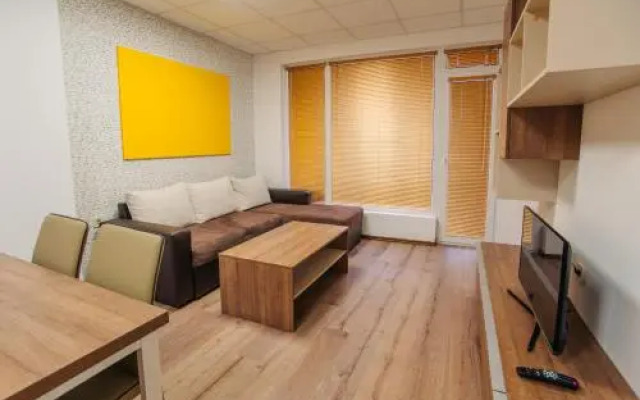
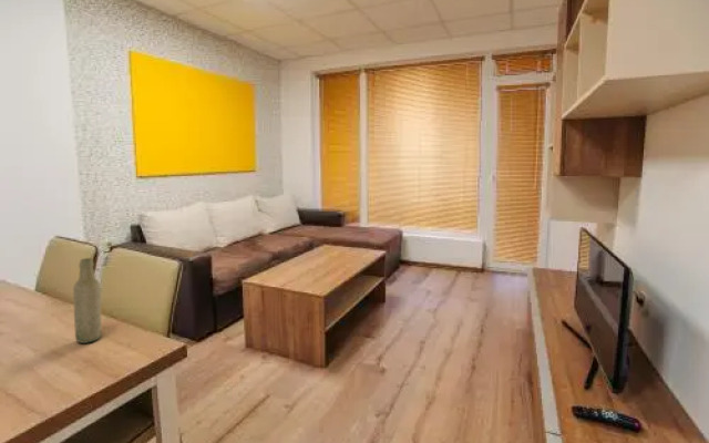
+ bottle (86, 299)
